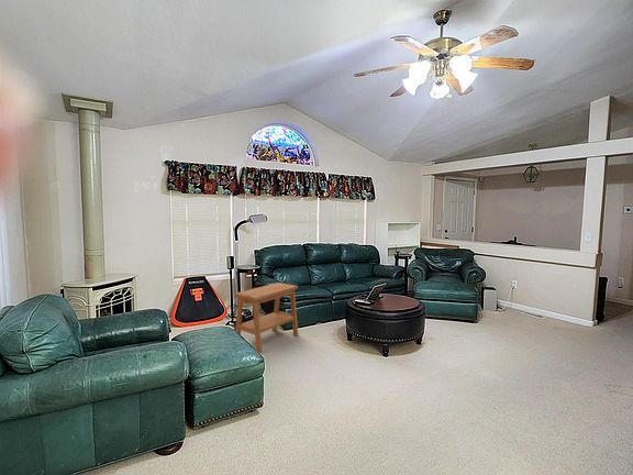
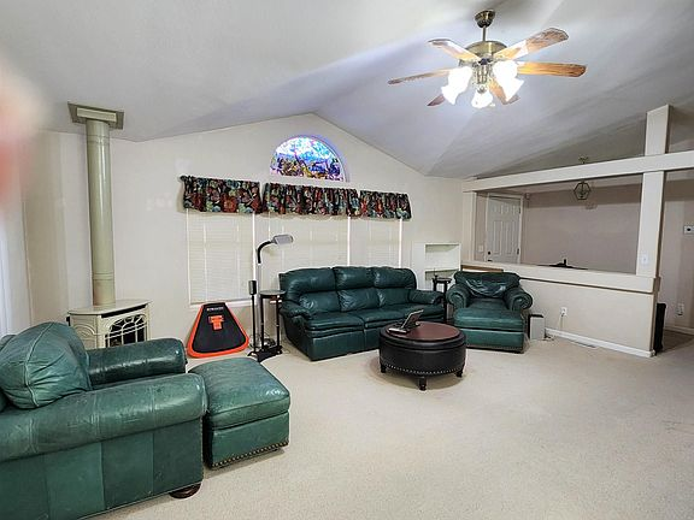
- side table (267, 314)
